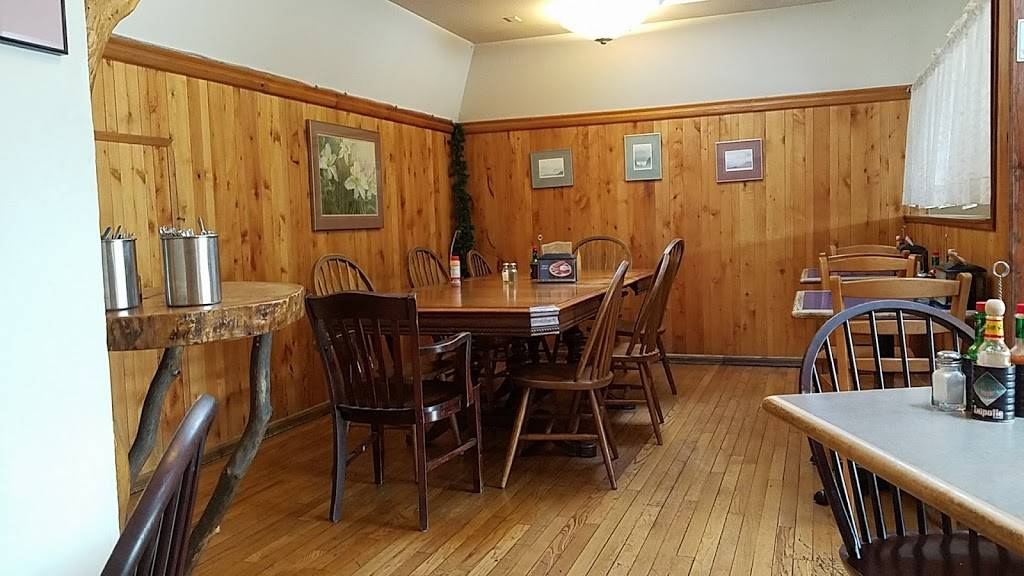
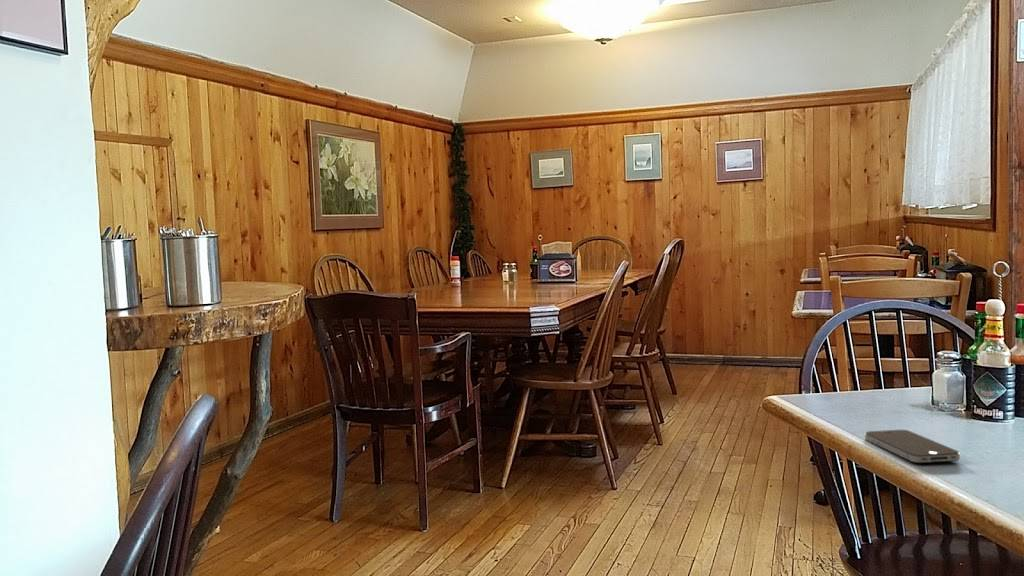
+ smartphone (909, 445)
